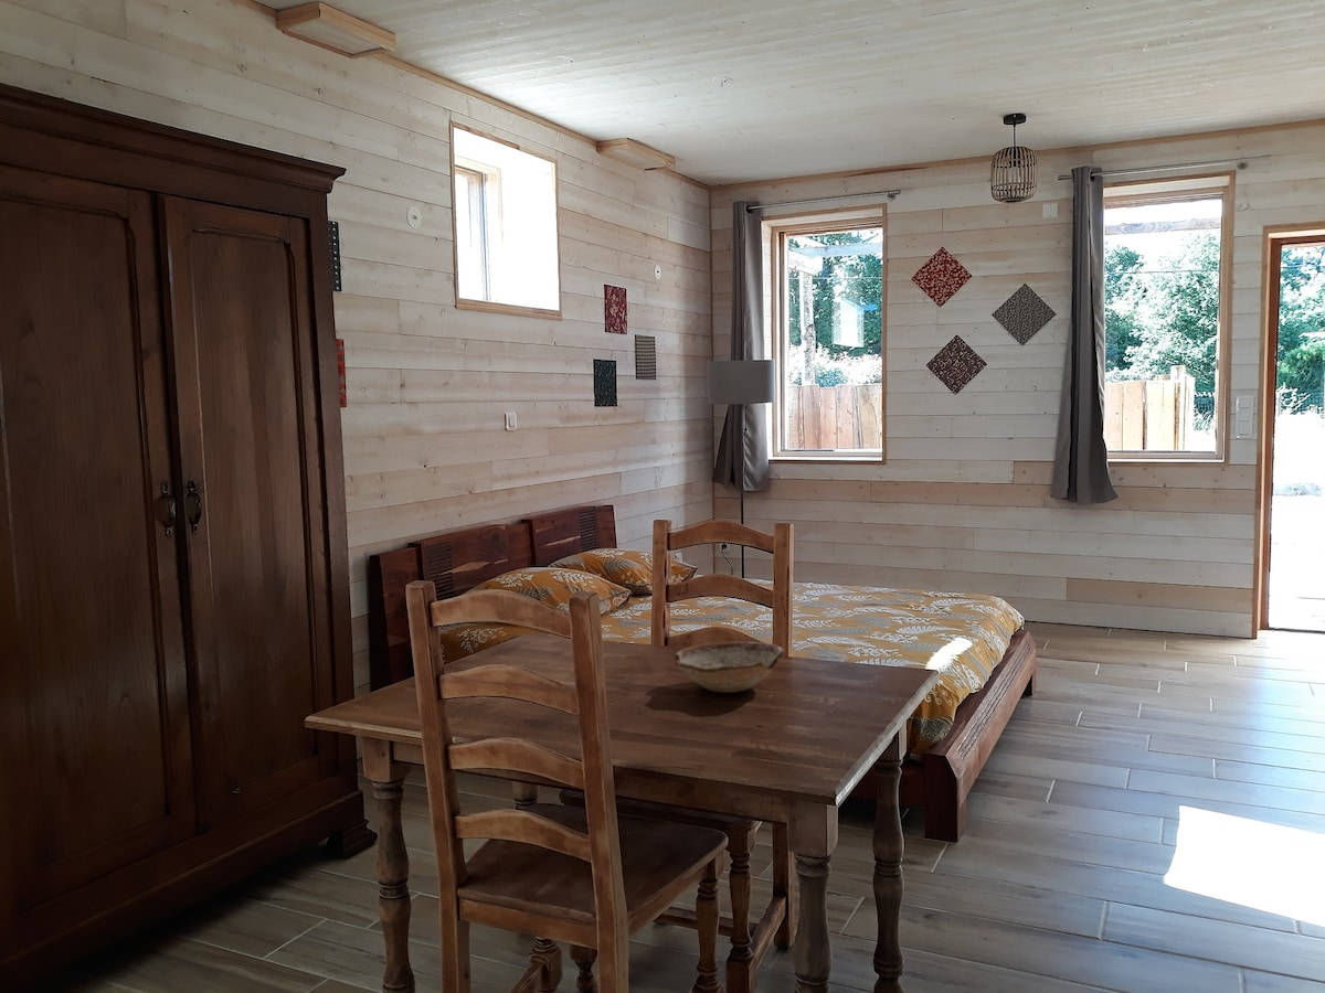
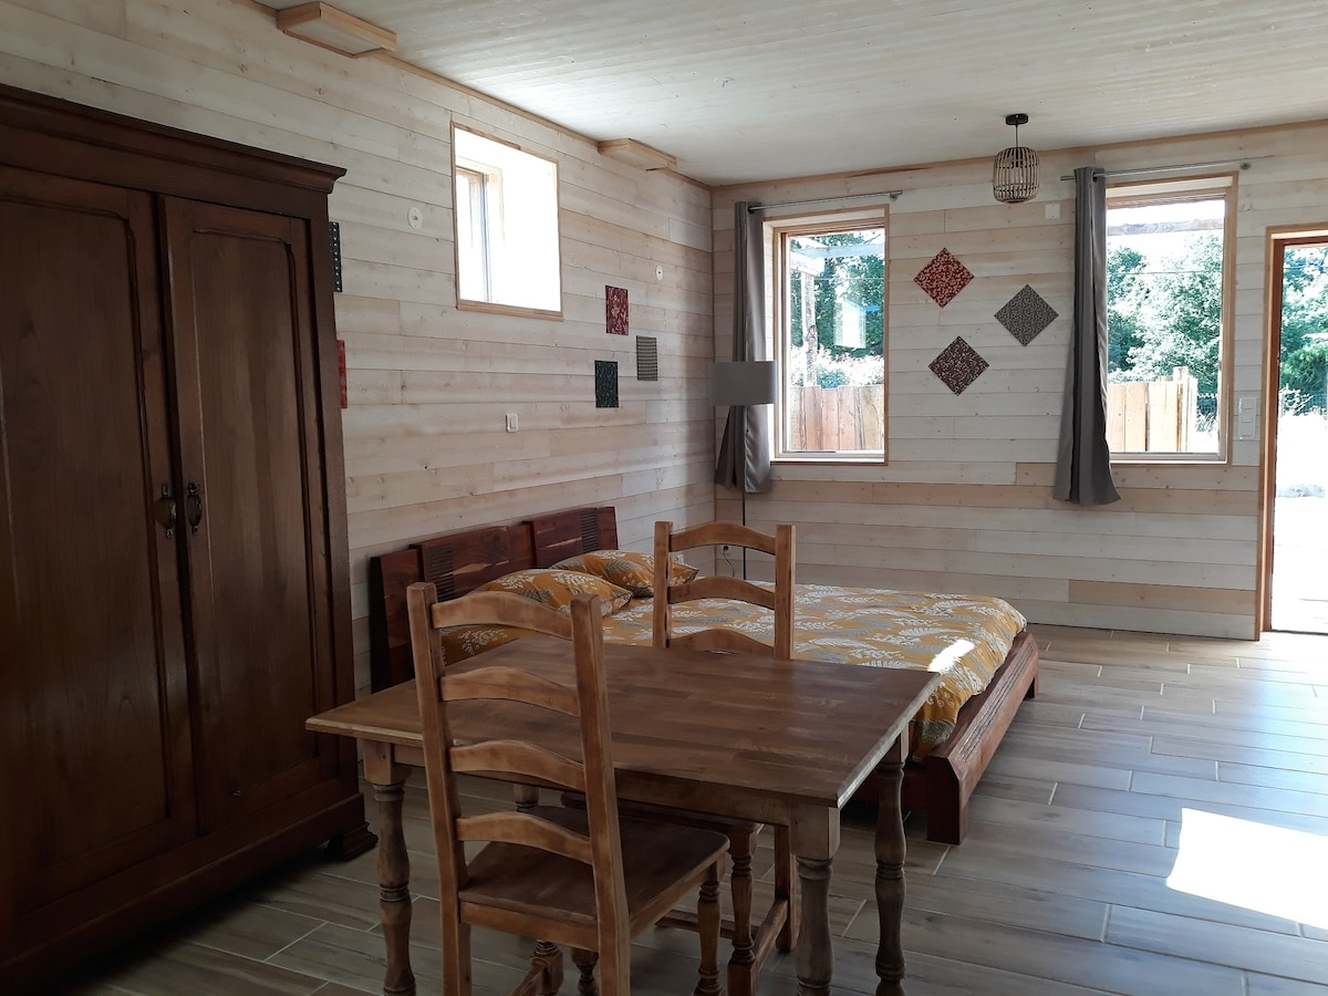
- bowl (727, 669)
